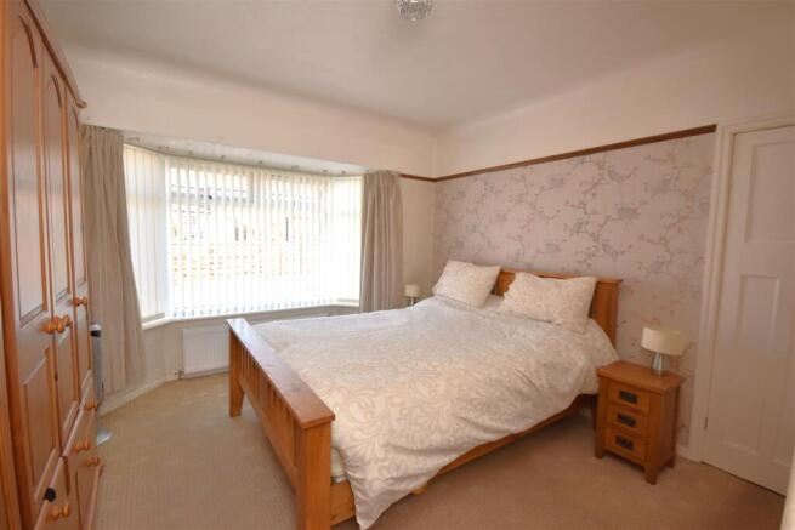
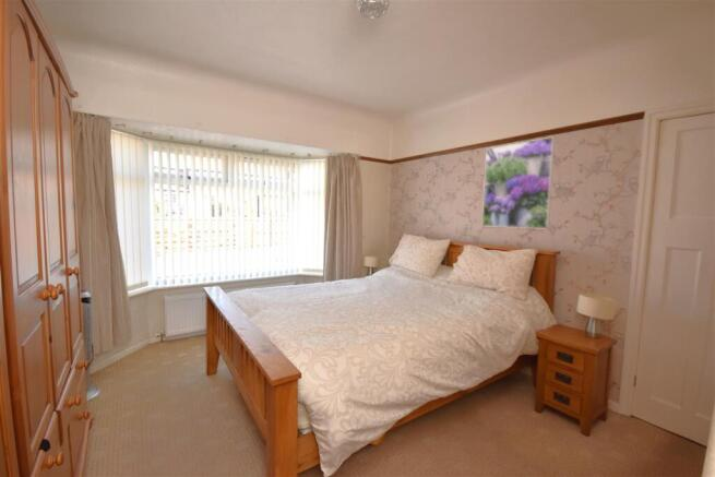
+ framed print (514, 186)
